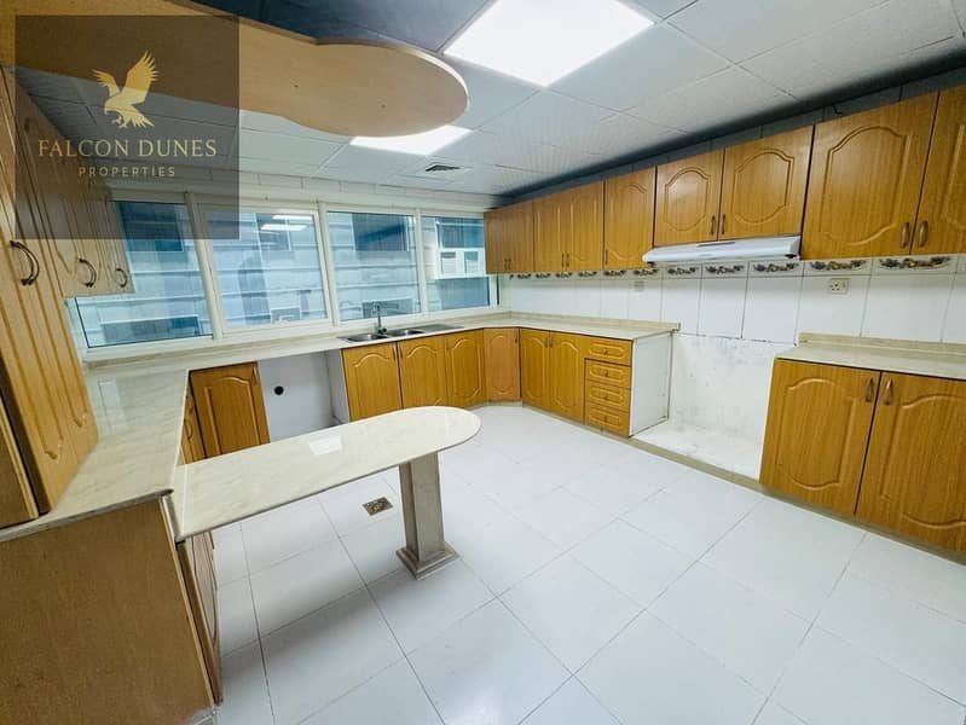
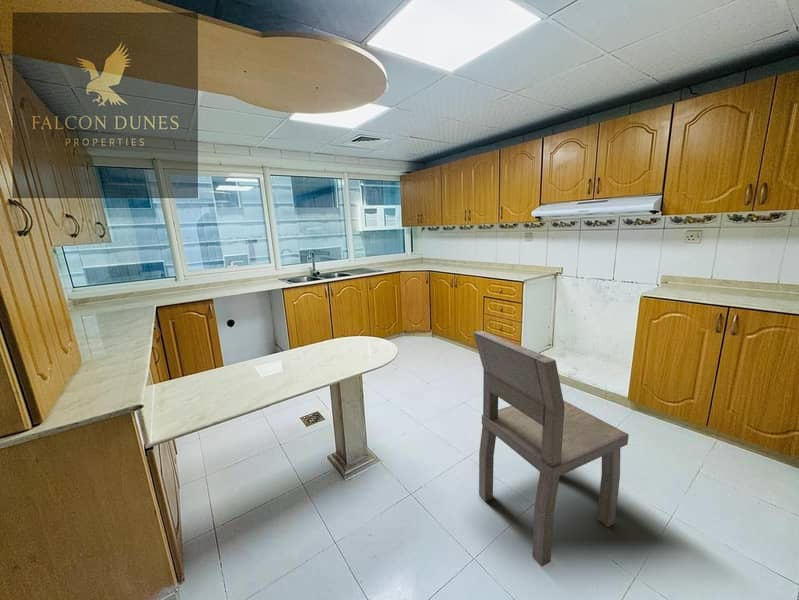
+ dining chair (546, 427)
